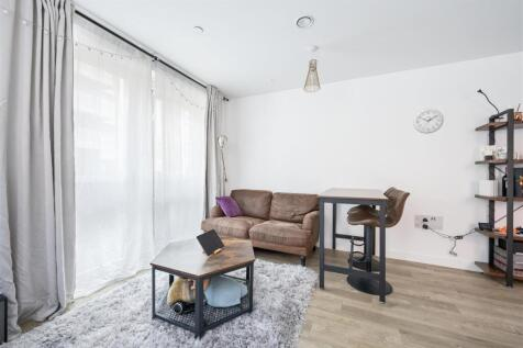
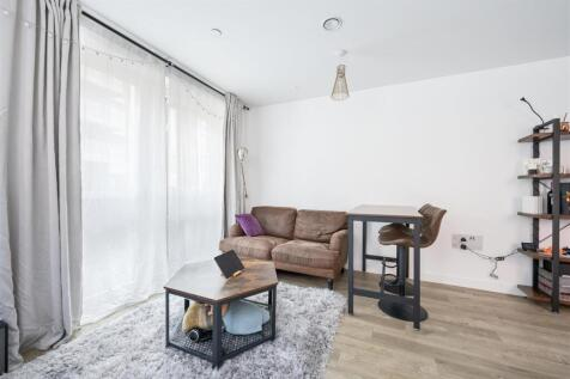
- wall clock (427, 121)
